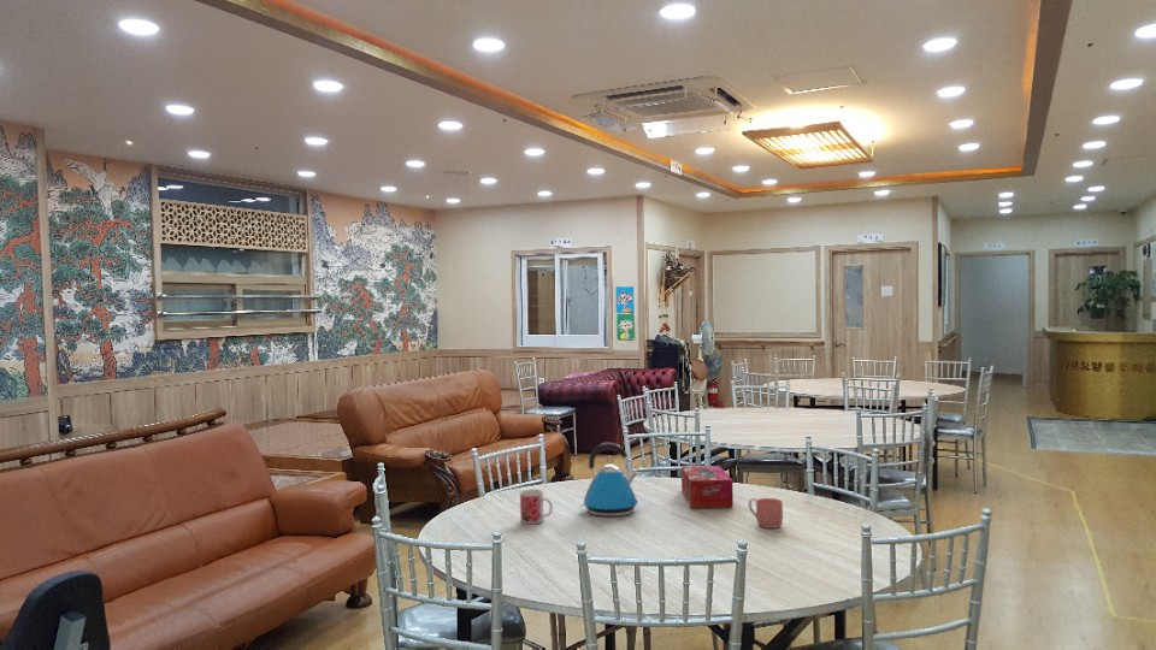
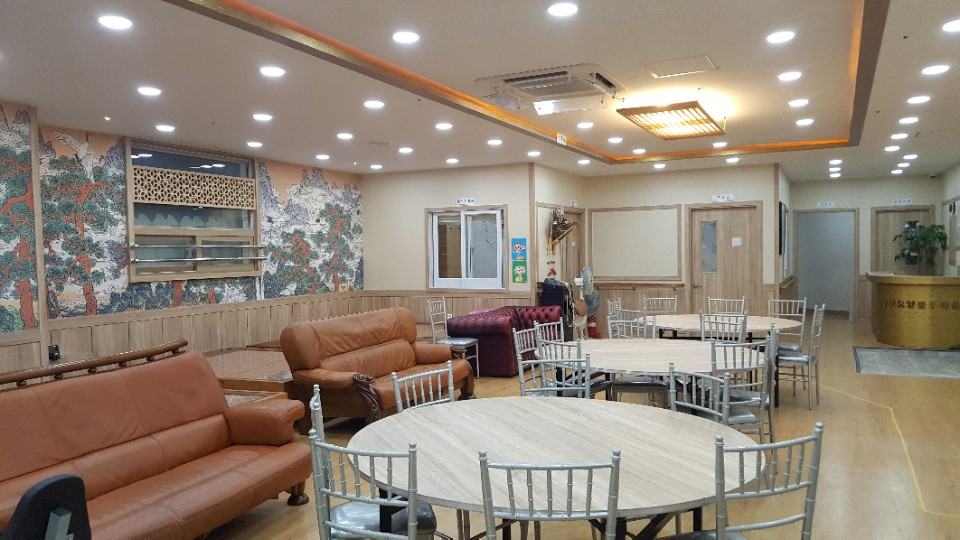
- mug (536, 507)
- kettle (608, 477)
- mug (765, 512)
- tissue box (706, 485)
